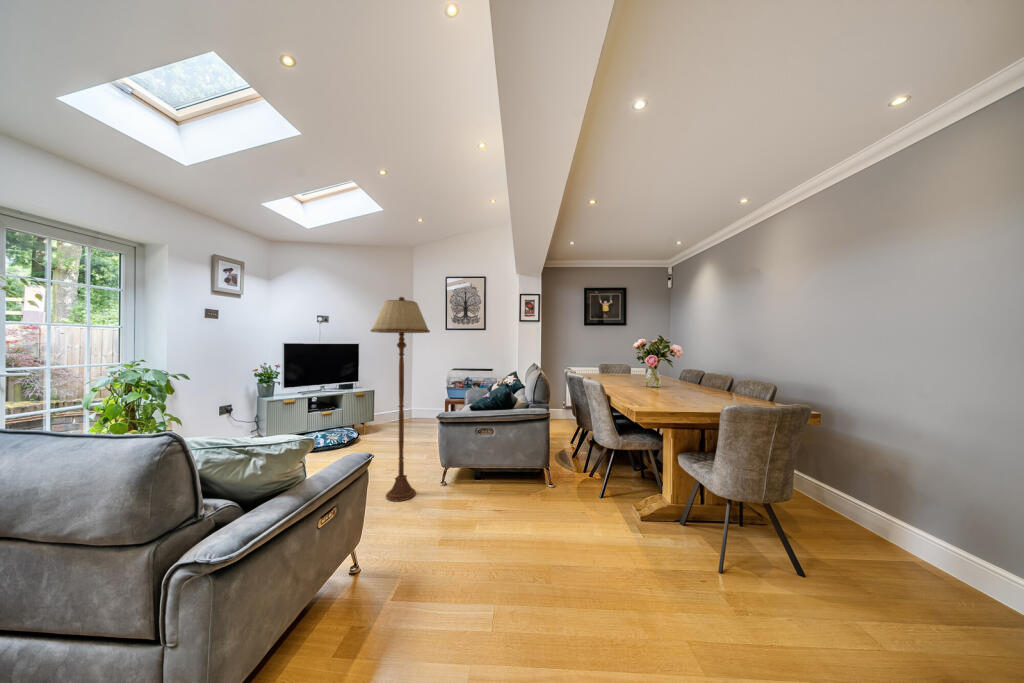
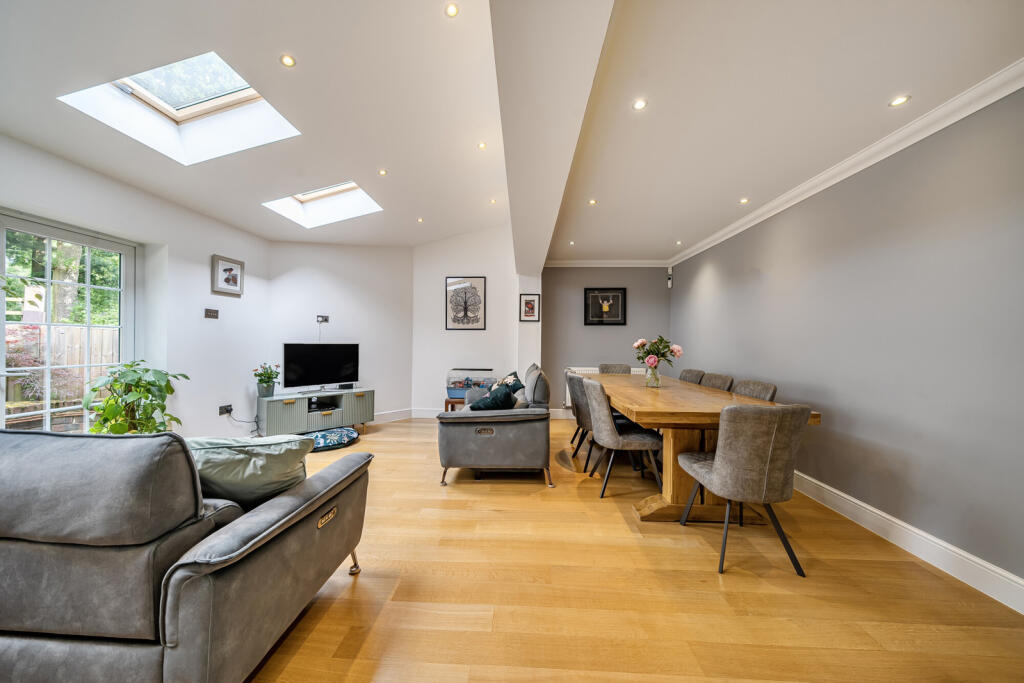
- floor lamp (400, 395)
